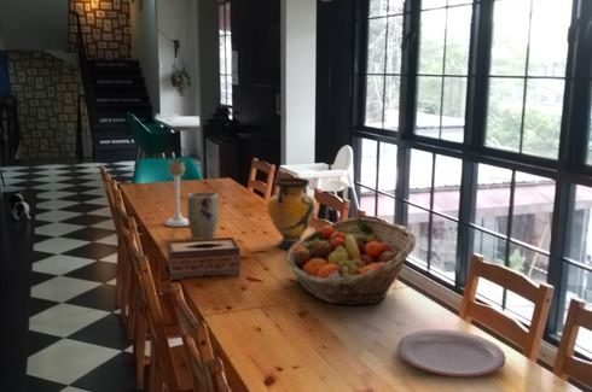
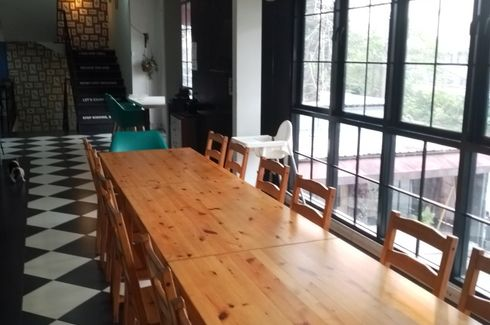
- vase (291, 212)
- tissue box (203, 257)
- fruit basket (349, 258)
- candle holder (176, 192)
- plate (449, 353)
- plant pot (203, 216)
